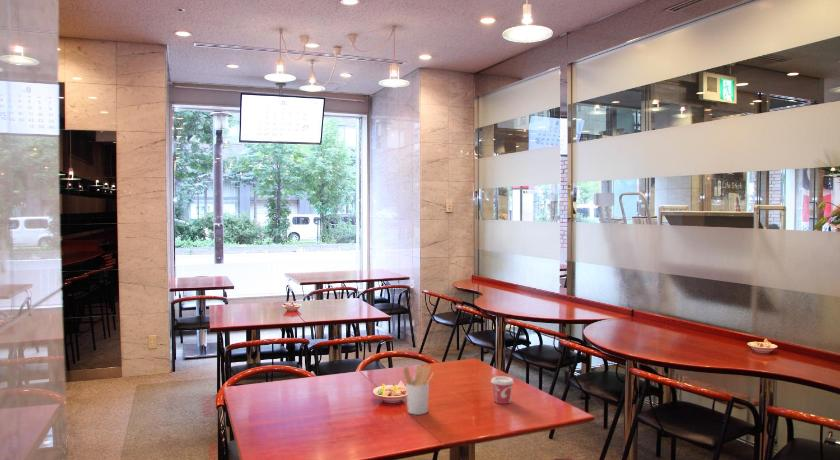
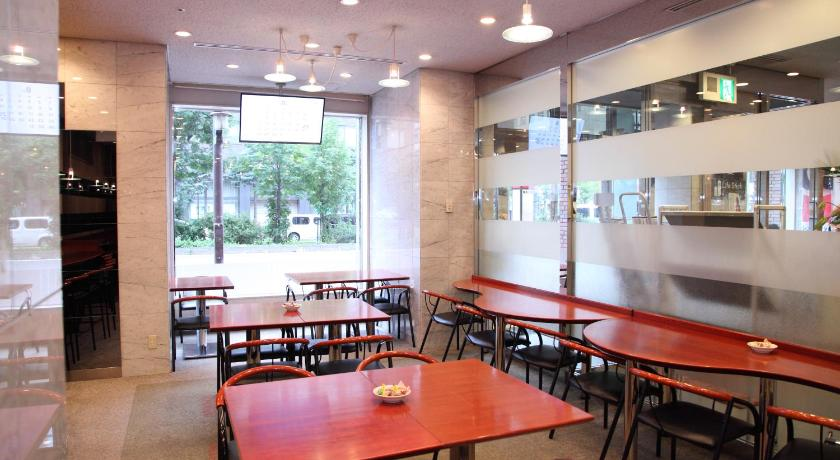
- utensil holder (419, 388)
- cup (502, 390)
